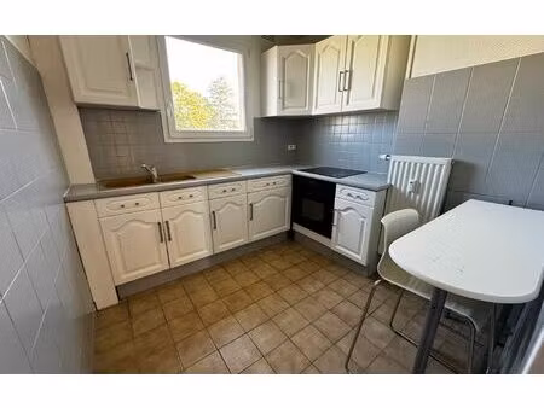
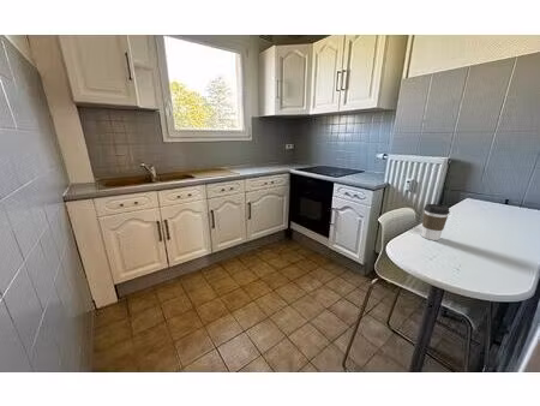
+ coffee cup (433, 221)
